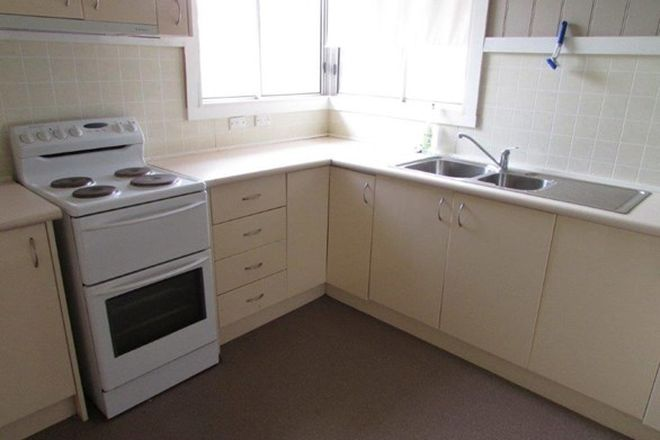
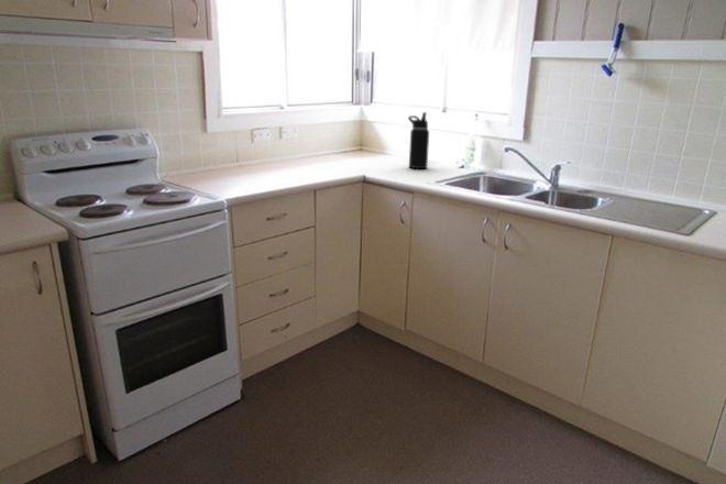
+ water bottle (417, 140)
